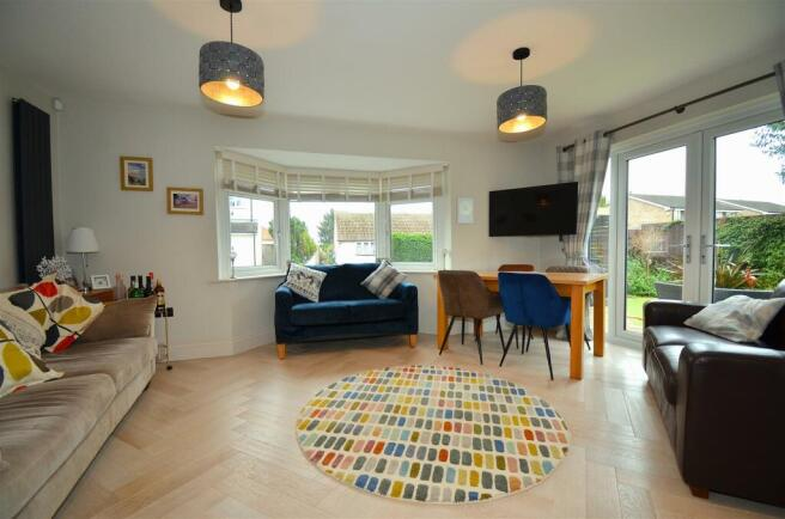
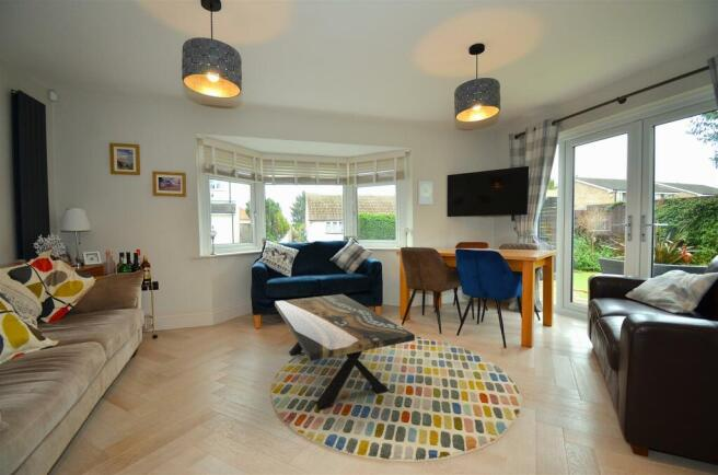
+ coffee table (332, 341)
